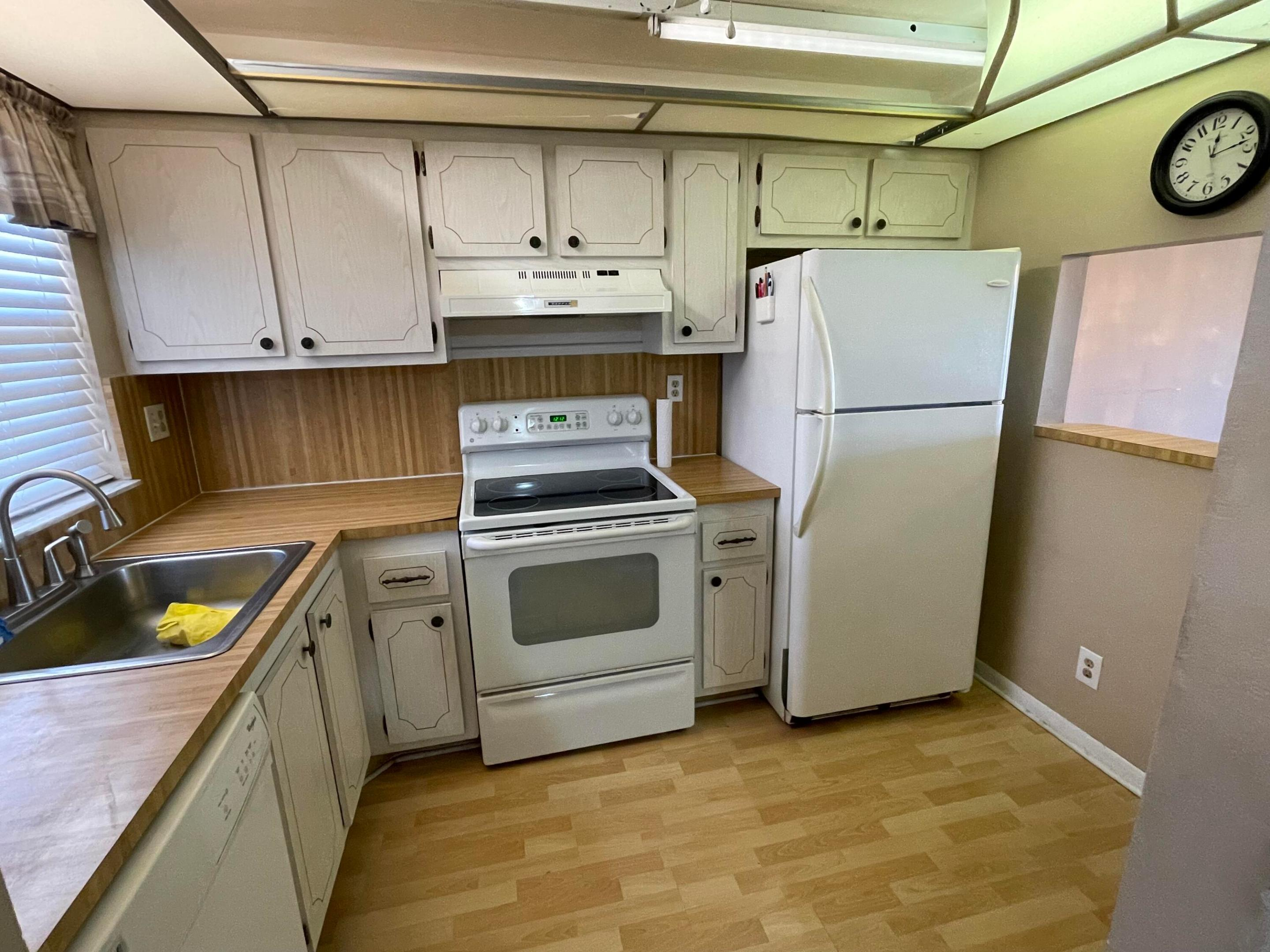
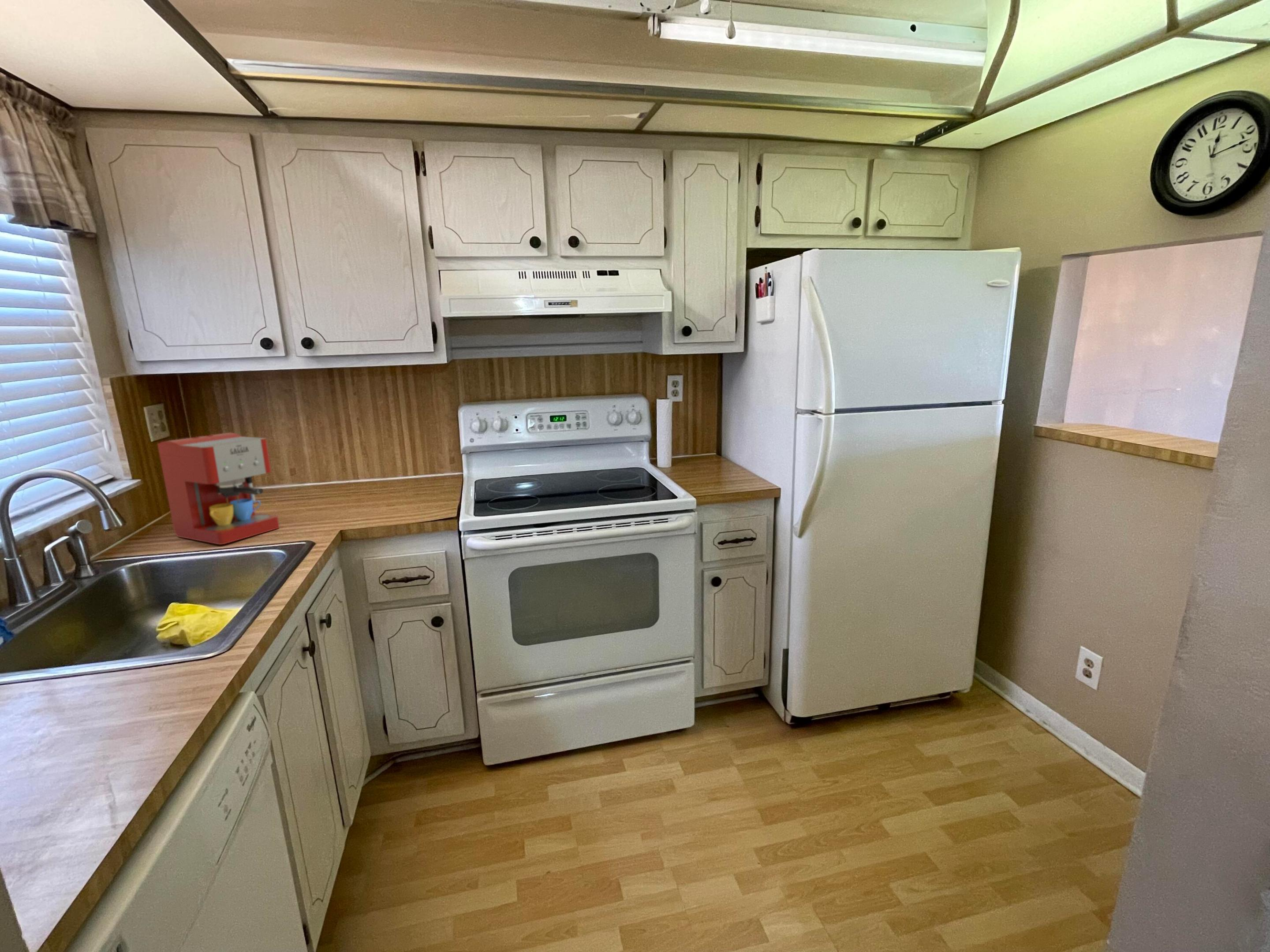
+ coffee maker (220, 485)
